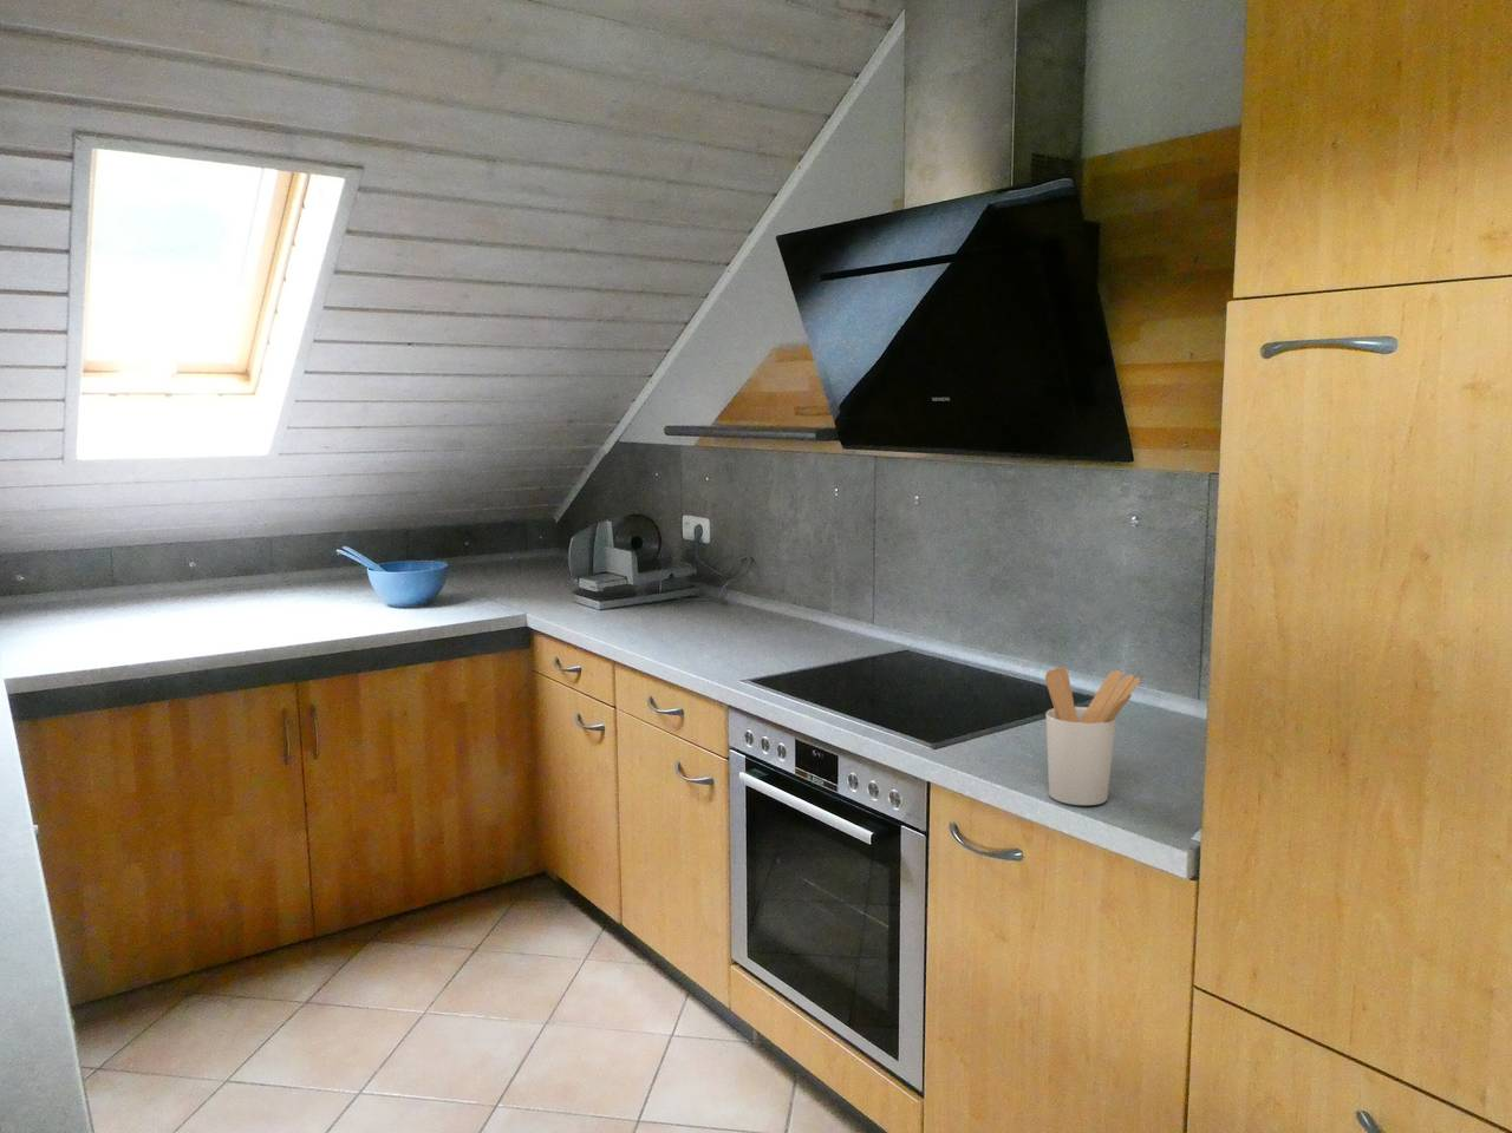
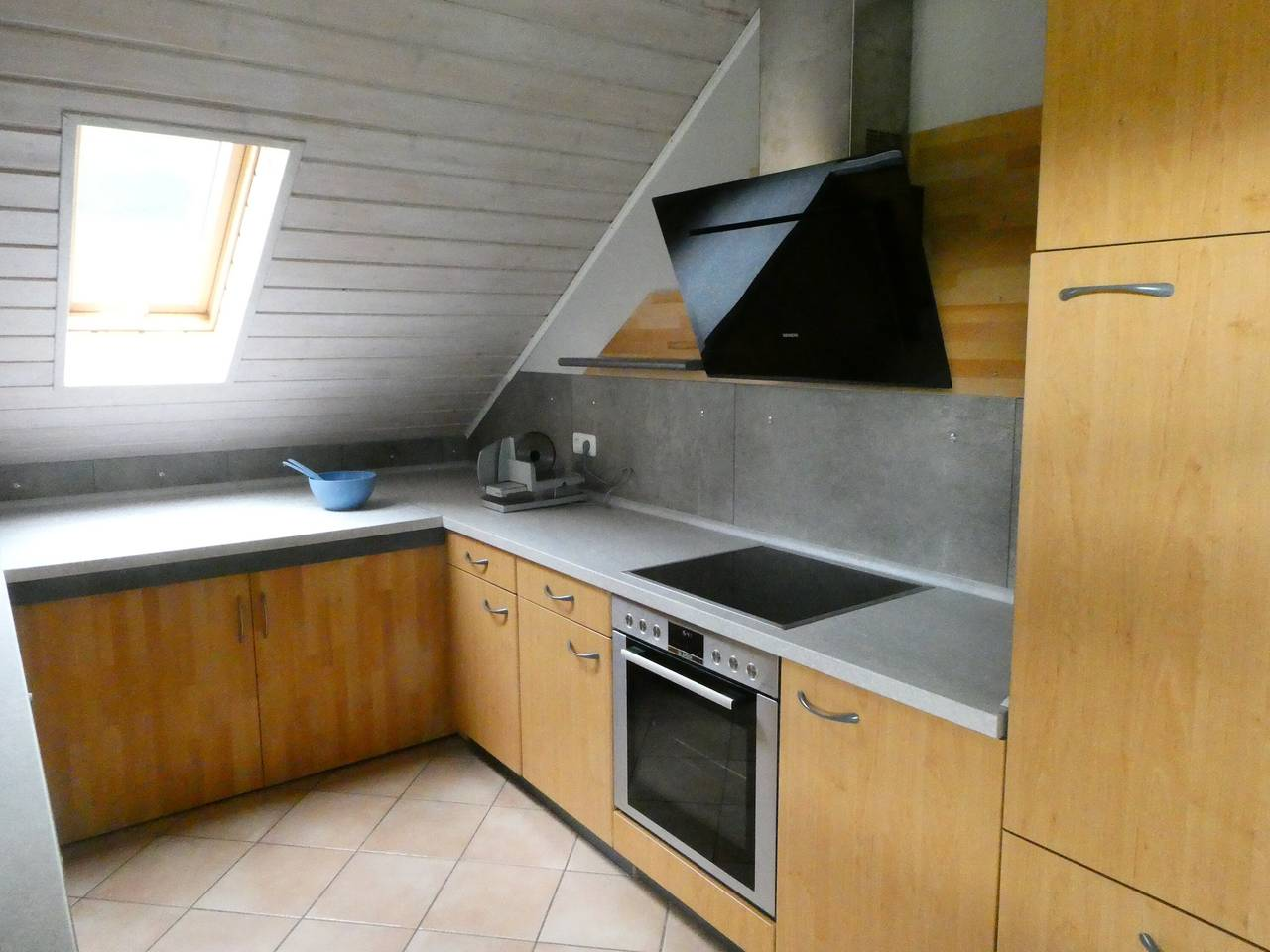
- utensil holder (1093, 733)
